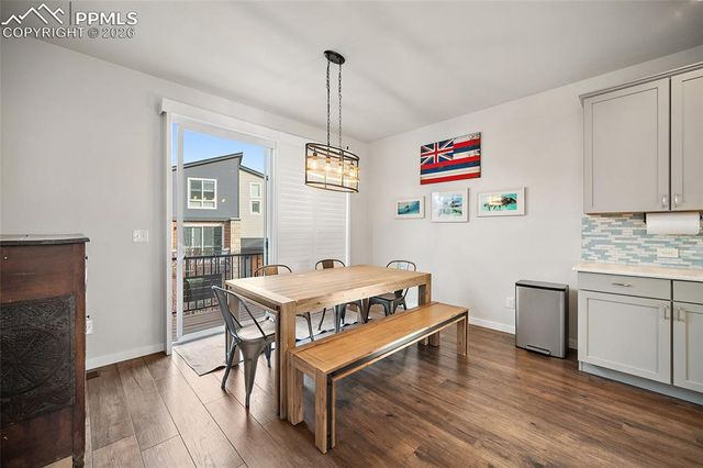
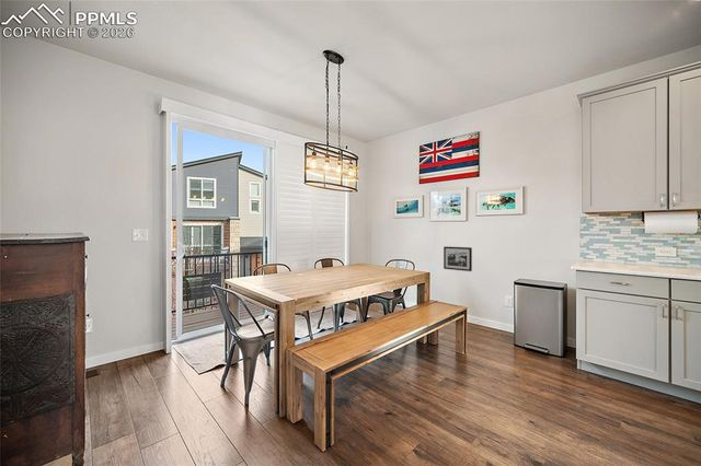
+ picture frame (457, 258)
